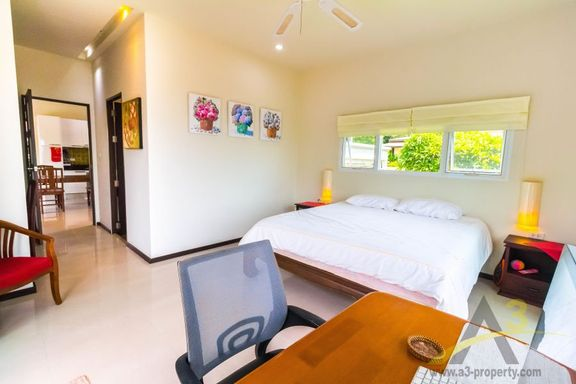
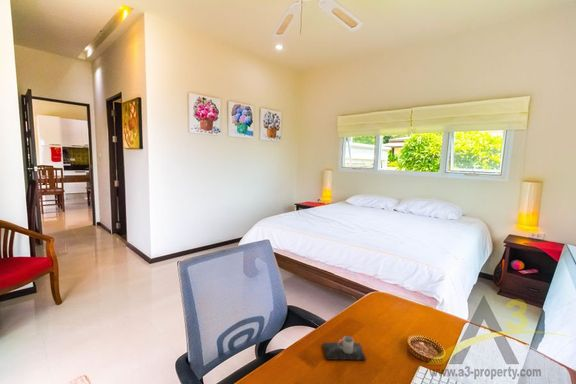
+ mug (343, 345)
